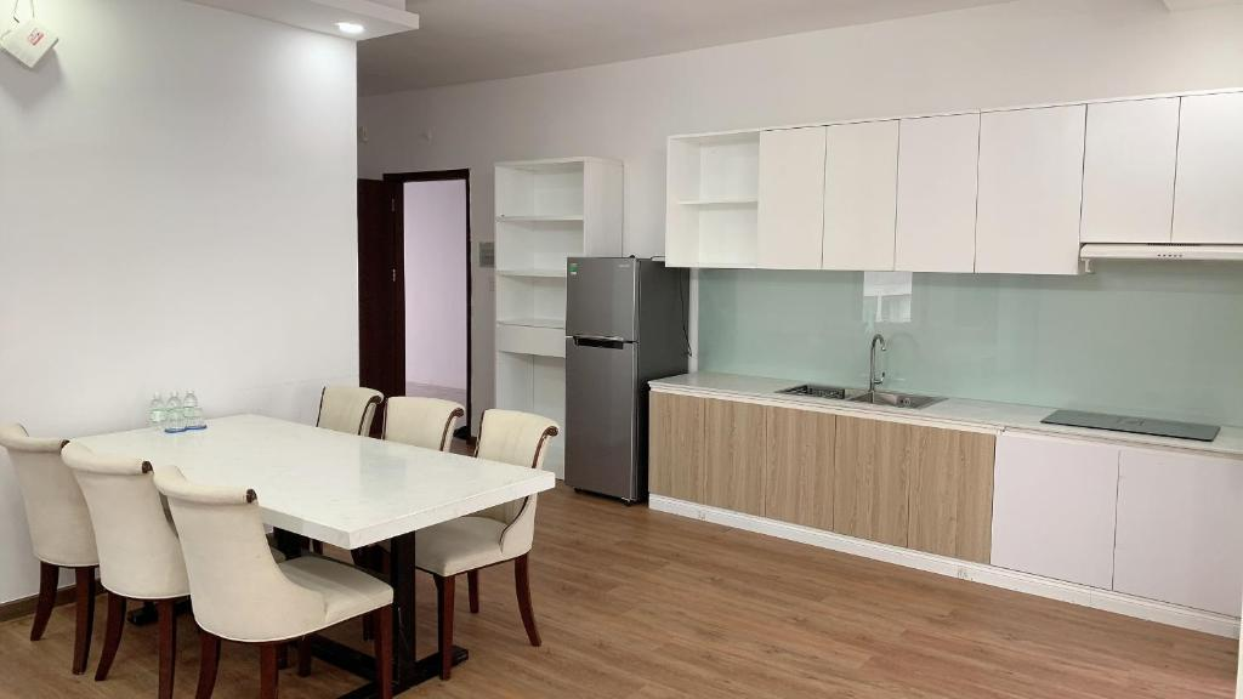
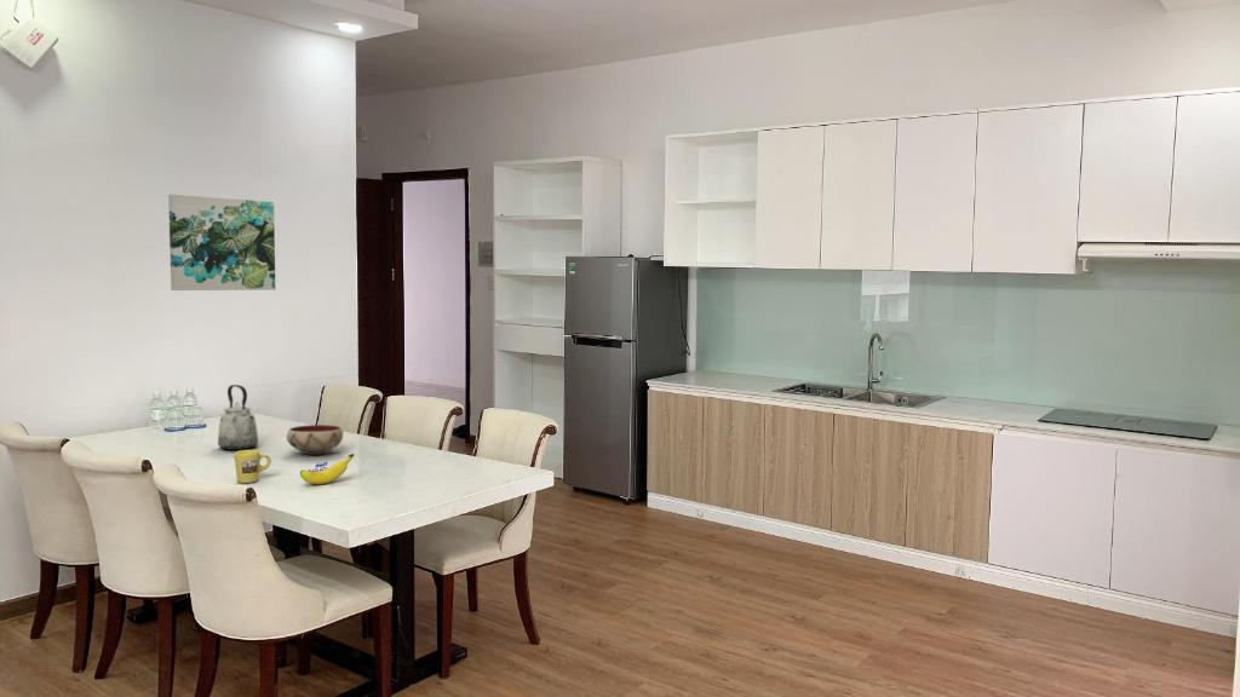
+ wall art (224, 244)
+ banana (326, 468)
+ mug (253, 465)
+ kettle (240, 417)
+ bowl (315, 440)
